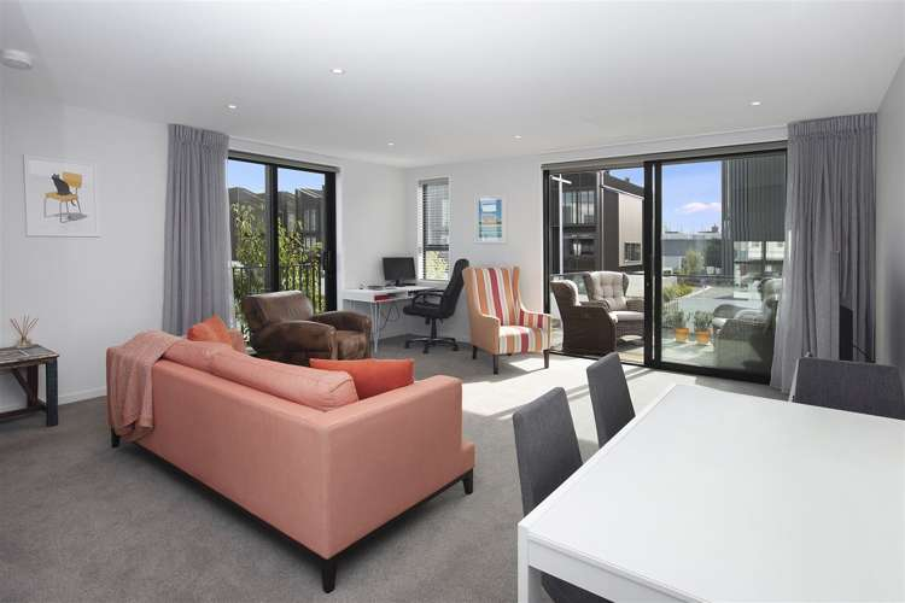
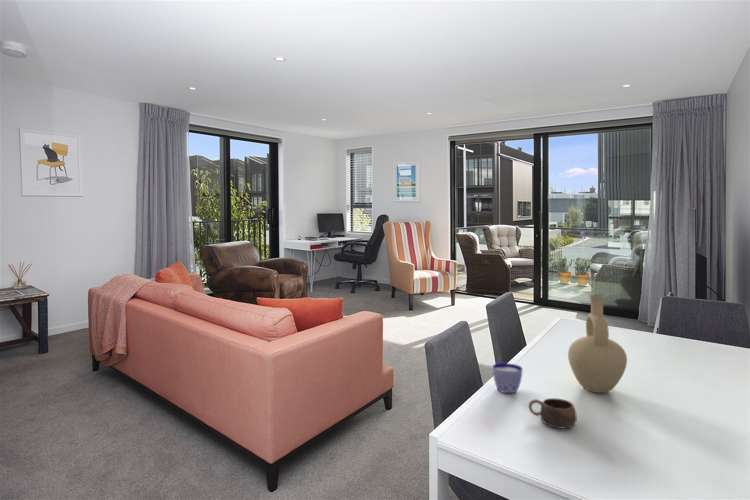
+ cup (509, 377)
+ cup (552, 411)
+ vase (596, 342)
